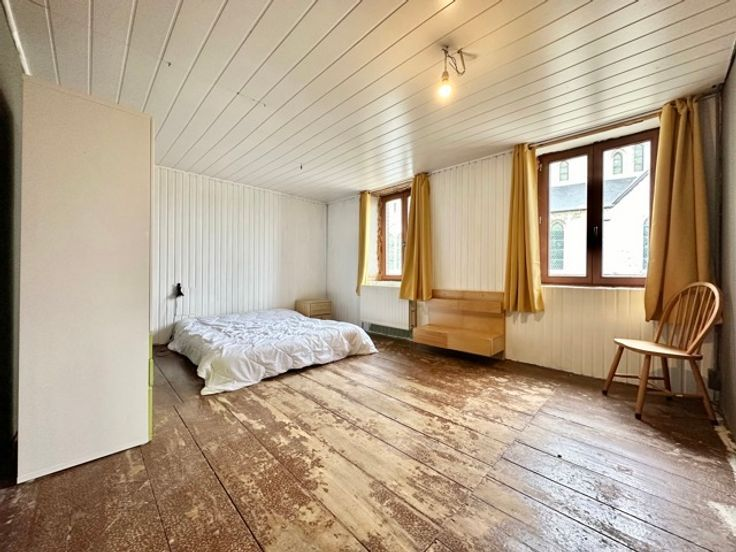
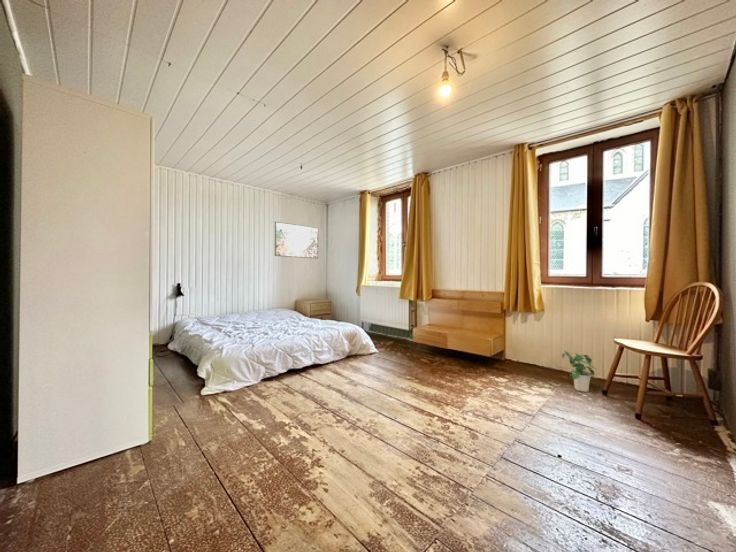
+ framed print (297, 241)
+ potted plant (579, 370)
